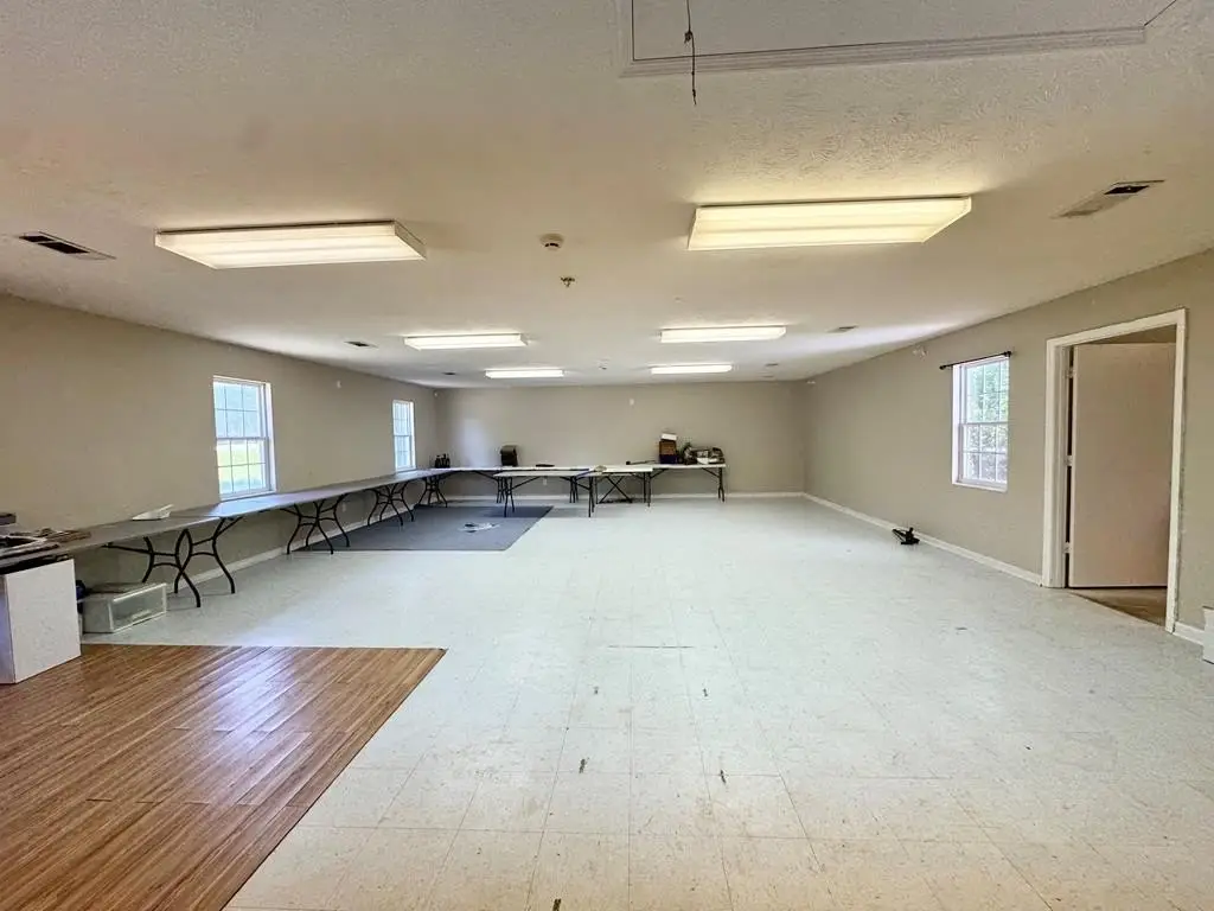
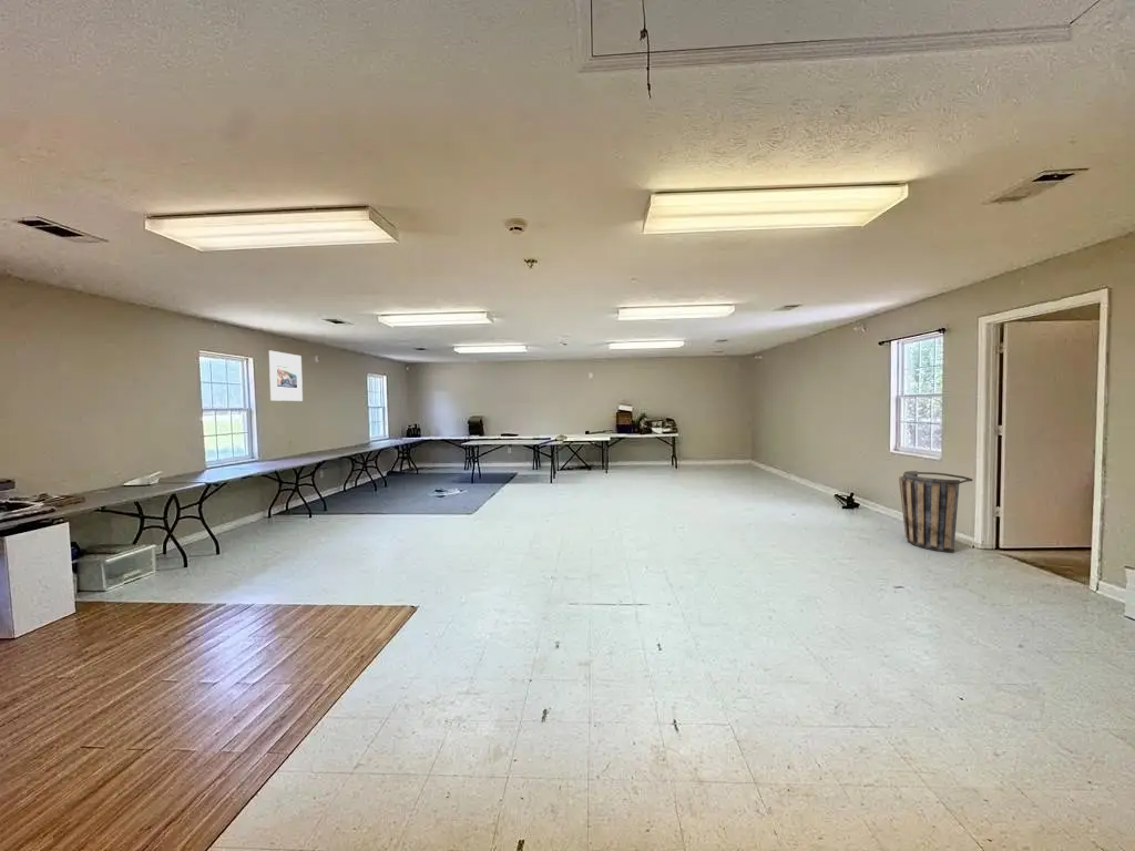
+ basket (930, 509)
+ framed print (286, 377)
